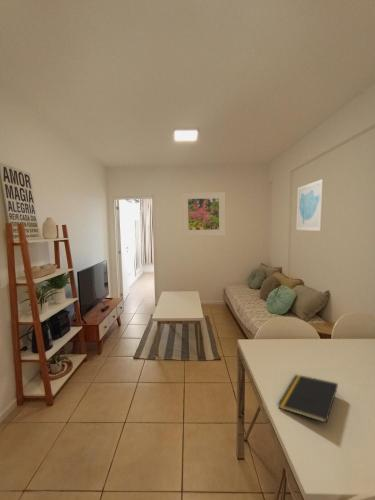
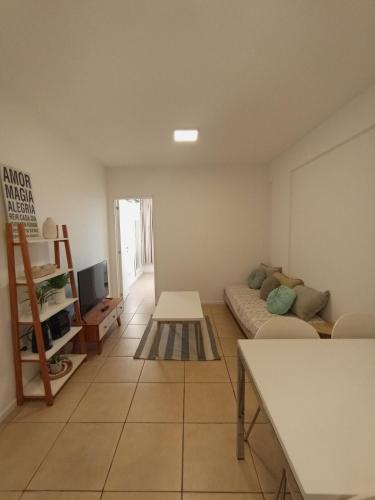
- notepad (308, 395)
- wall art (308, 207)
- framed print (203, 214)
